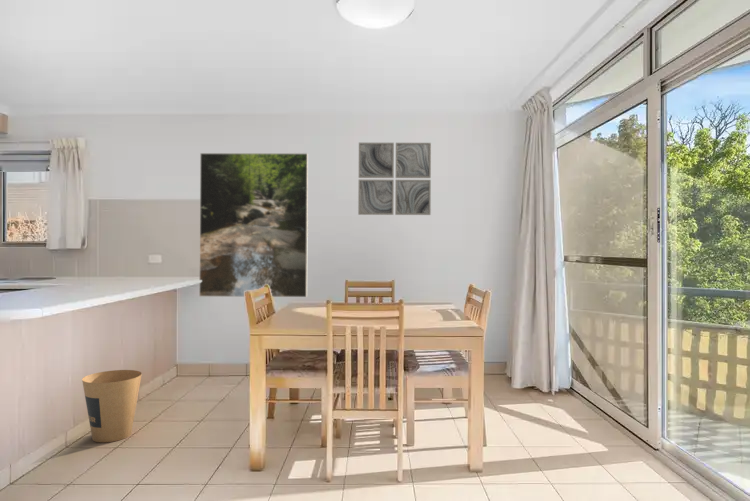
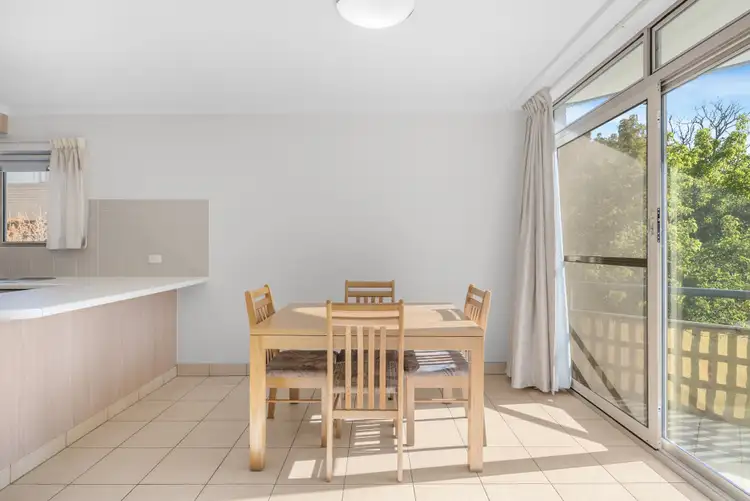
- trash can (112, 406)
- wall art (393, 177)
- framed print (253, 225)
